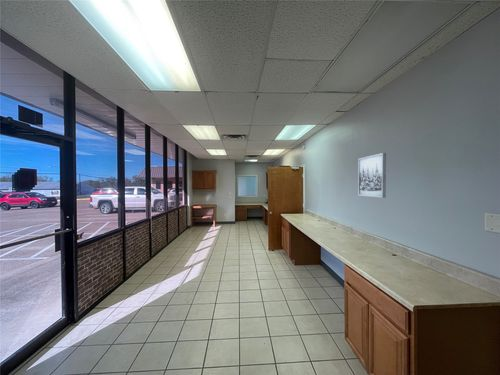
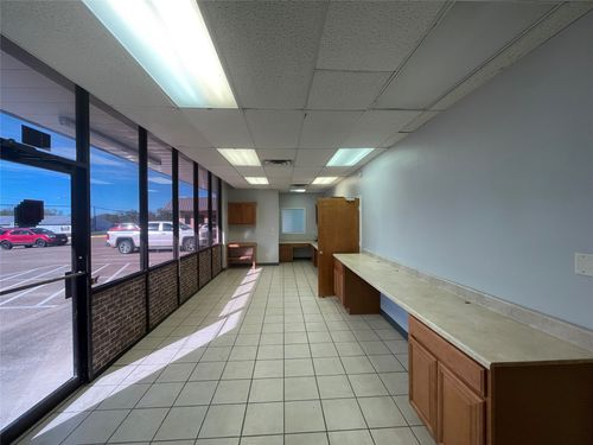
- wall art (370, 176)
